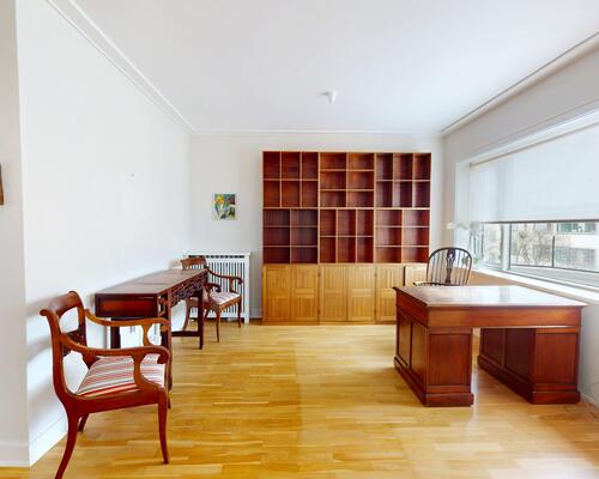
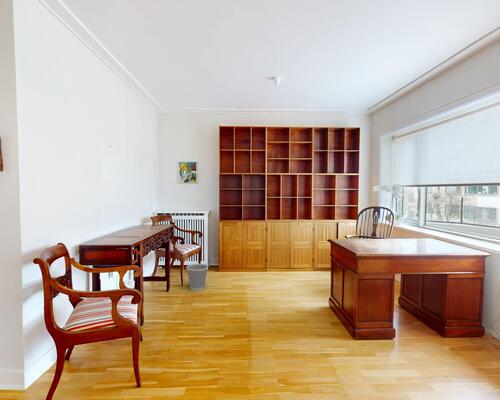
+ wastebasket (197, 277)
